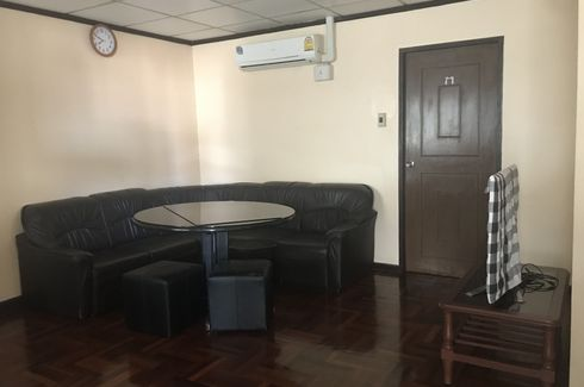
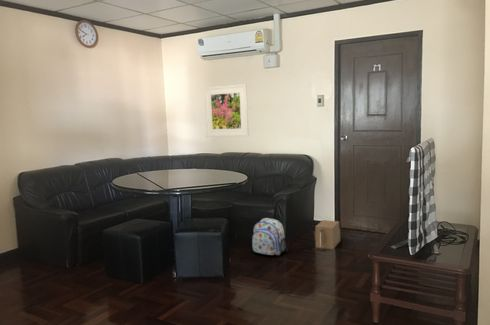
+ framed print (226, 111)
+ cardboard box (327, 234)
+ backpack (267, 236)
